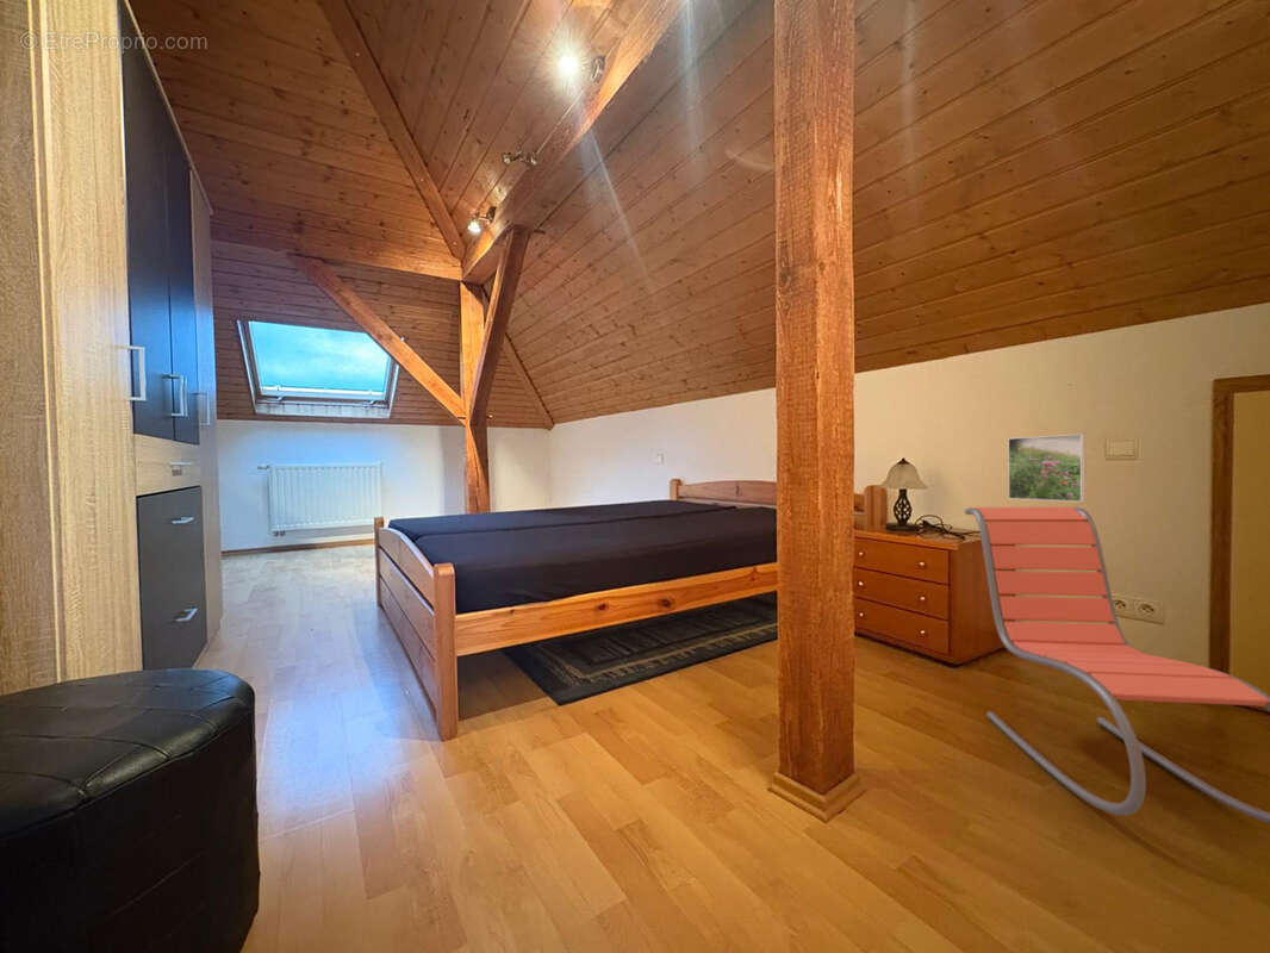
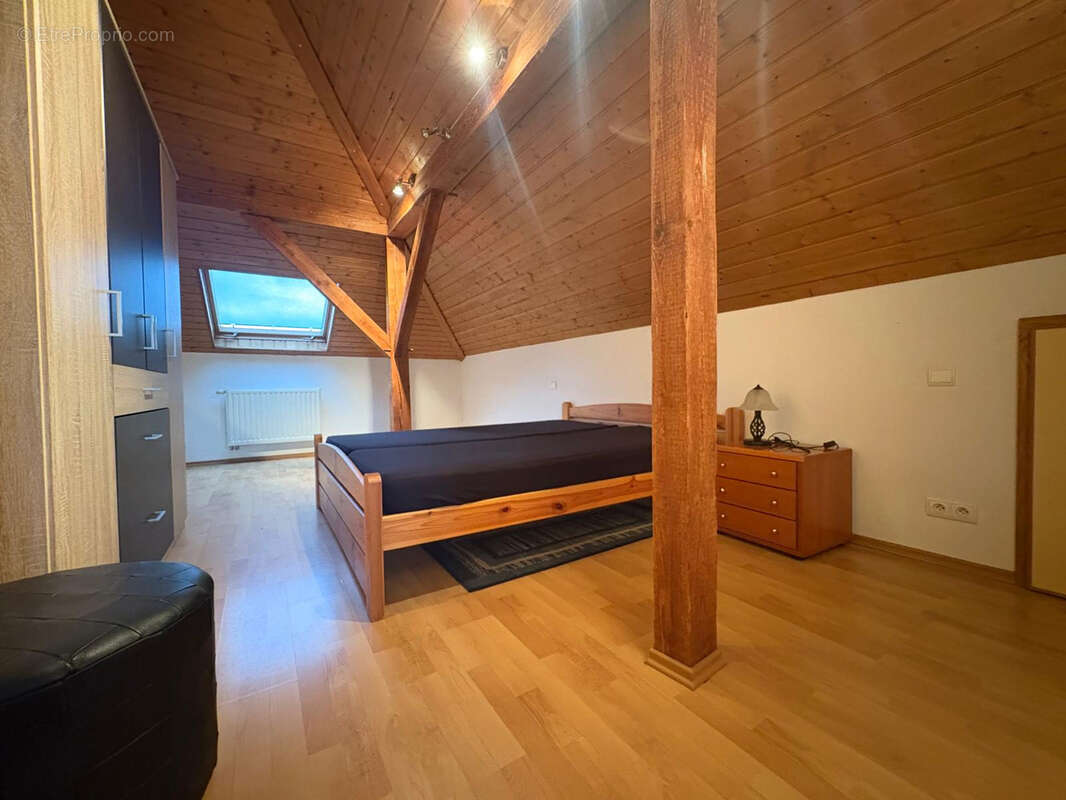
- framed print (1044, 468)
- lounge chair (1097, 639)
